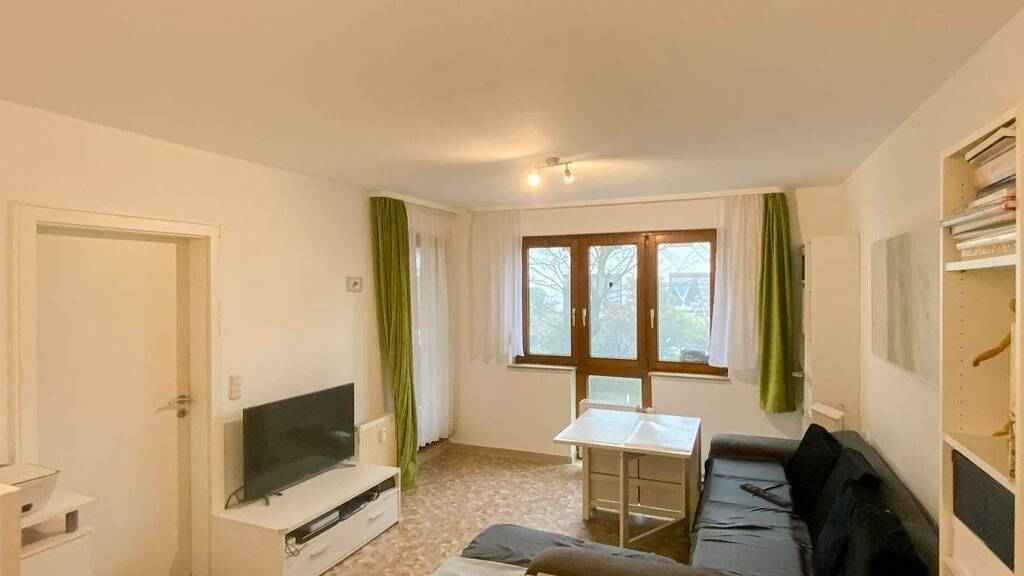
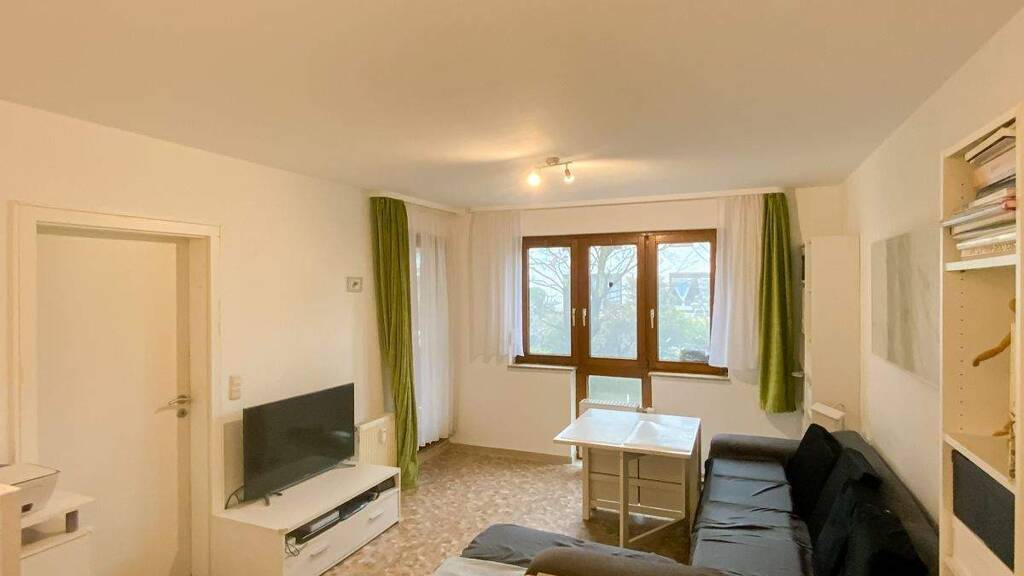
- remote control (765, 494)
